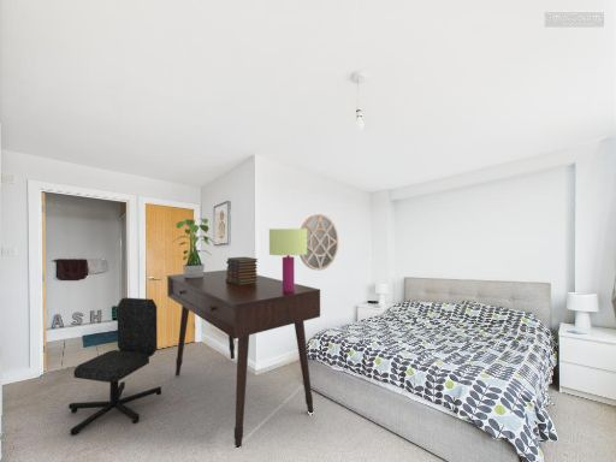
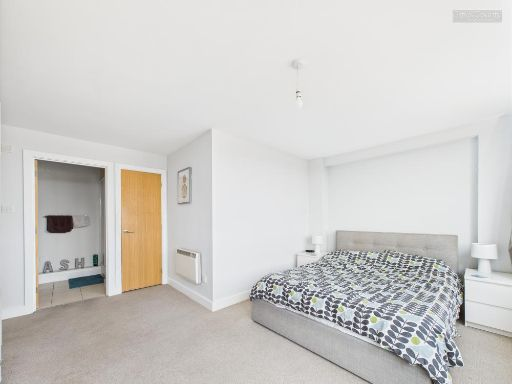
- table lamp (288, 259)
- desk (233, 337)
- chair (111, 359)
- home mirror (319, 242)
- book stack (242, 270)
- potted plant (192, 247)
